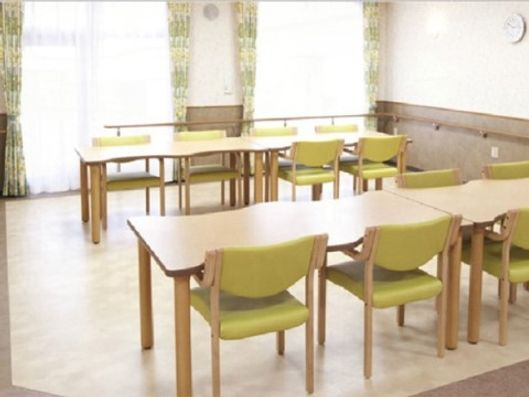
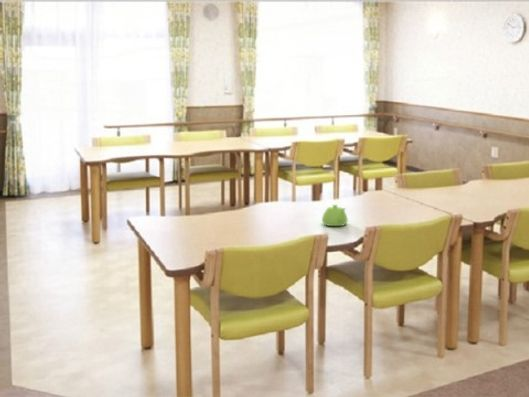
+ teapot (335, 214)
